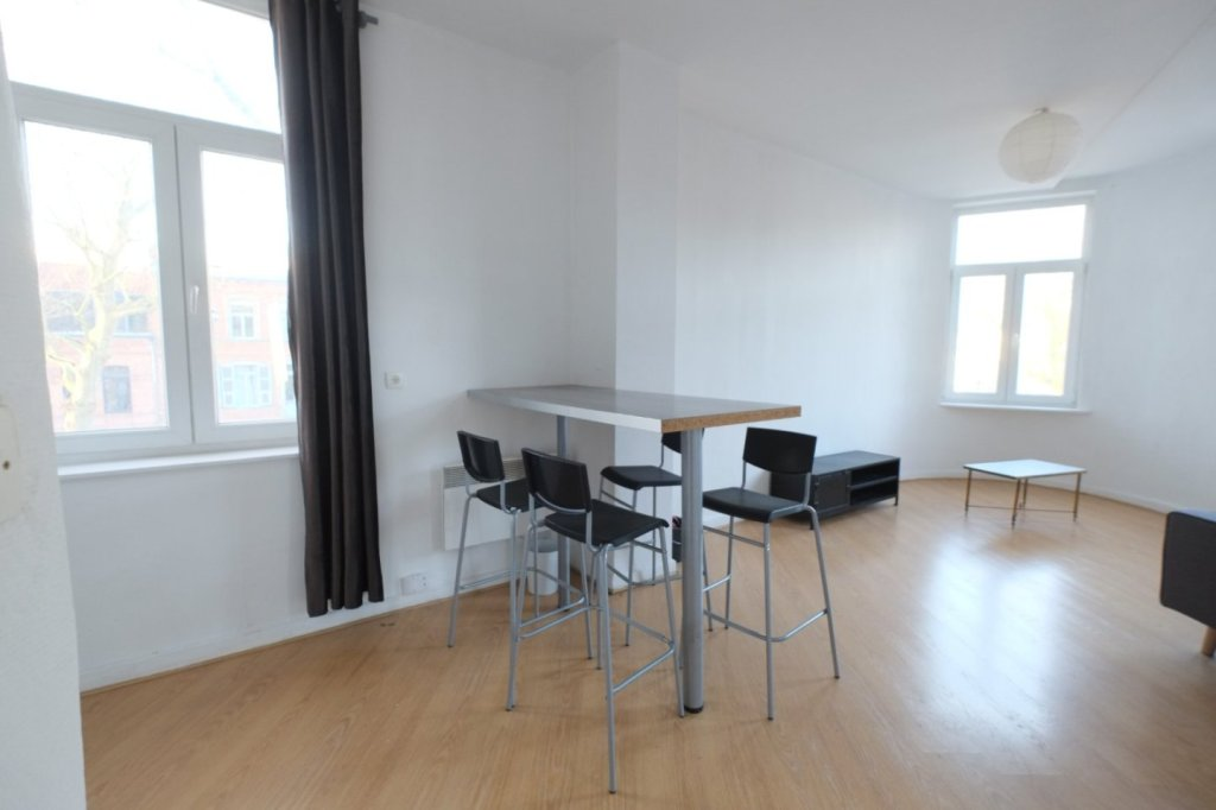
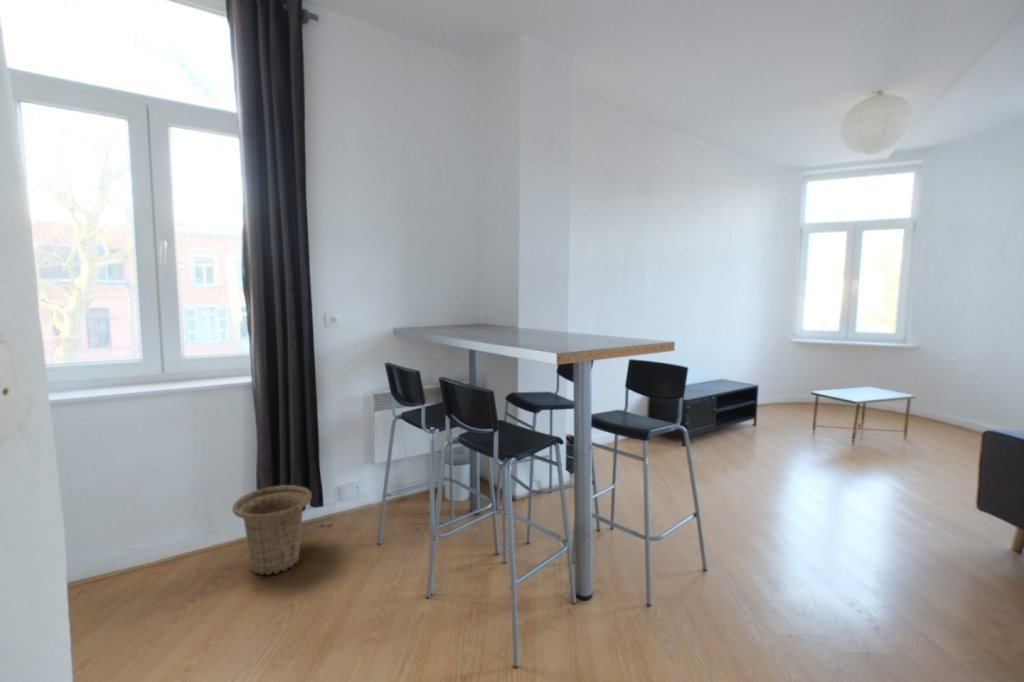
+ basket (274, 531)
